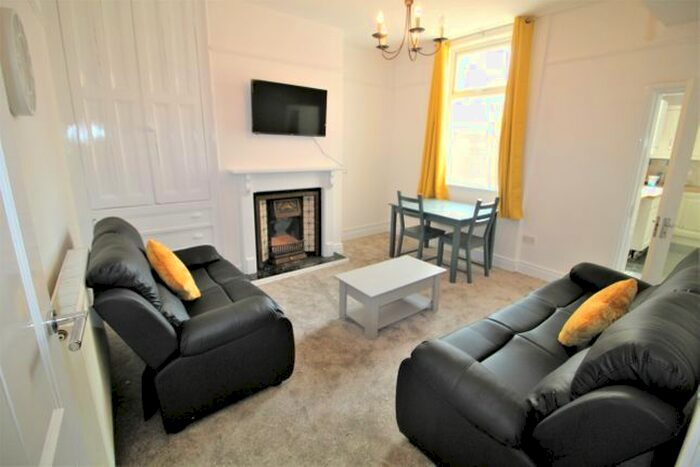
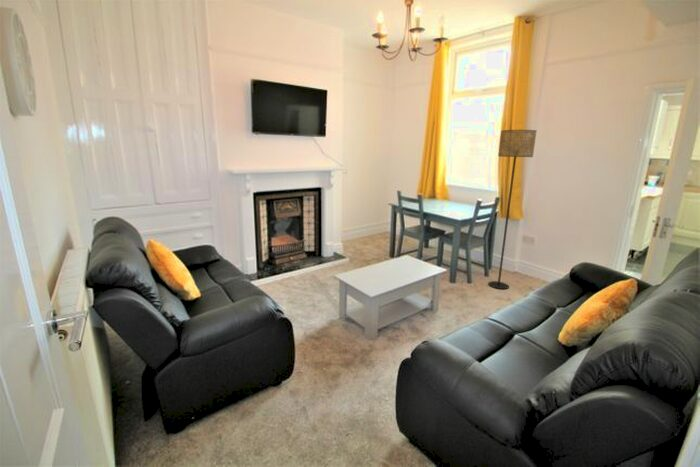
+ floor lamp (508, 212)
